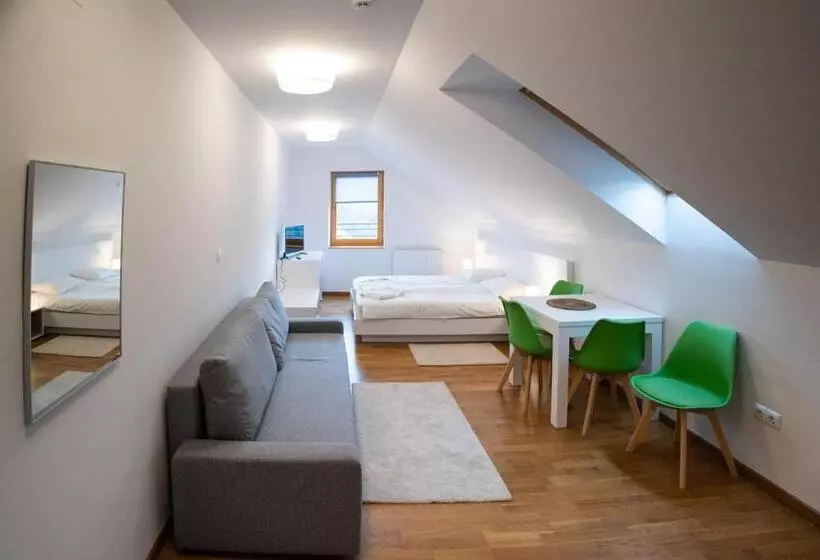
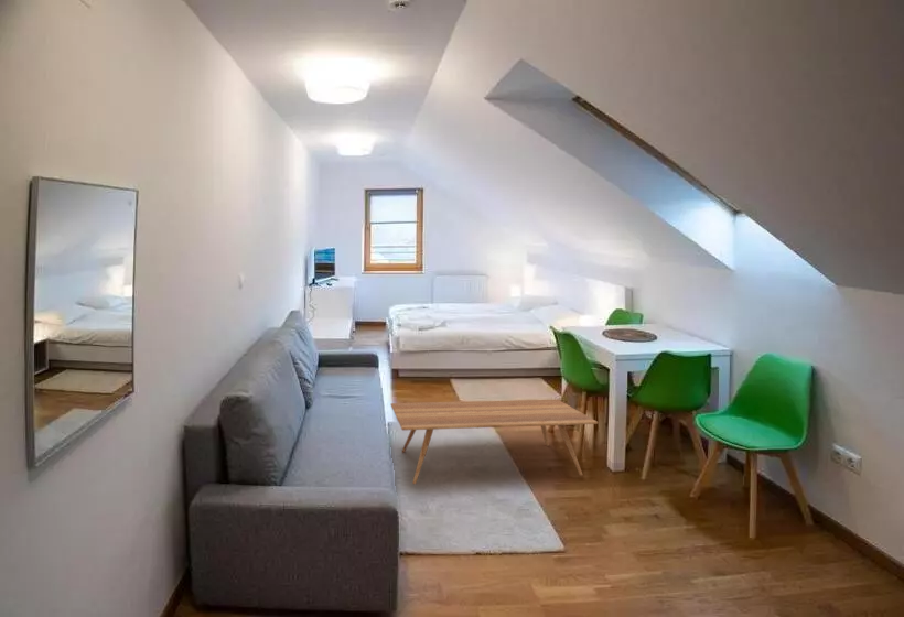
+ coffee table (488, 426)
